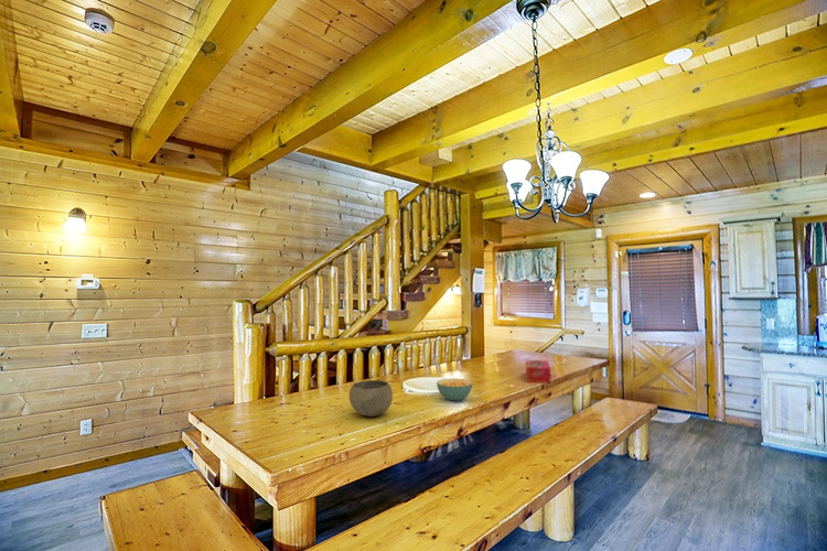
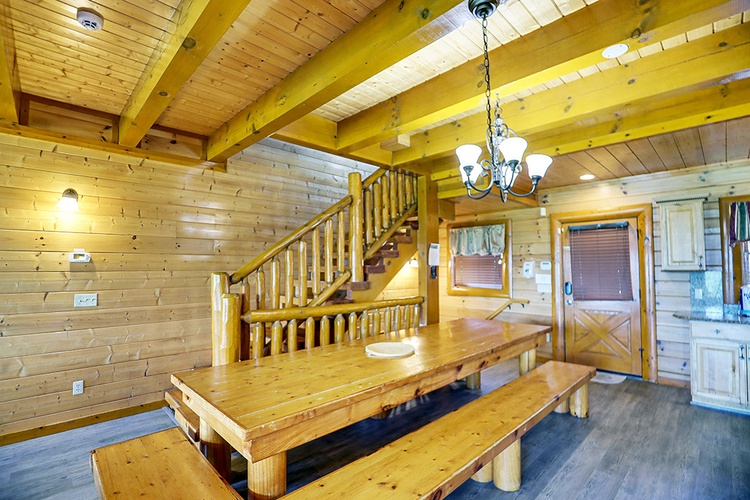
- tissue box (537, 370)
- cereal bowl (454, 390)
- bowl (370, 399)
